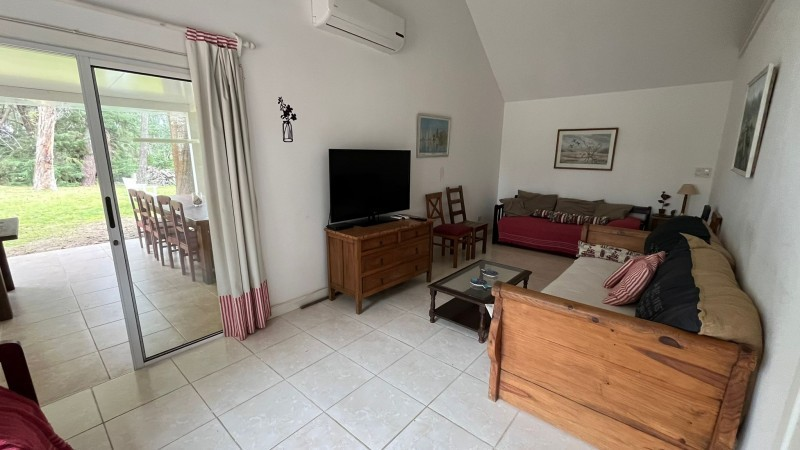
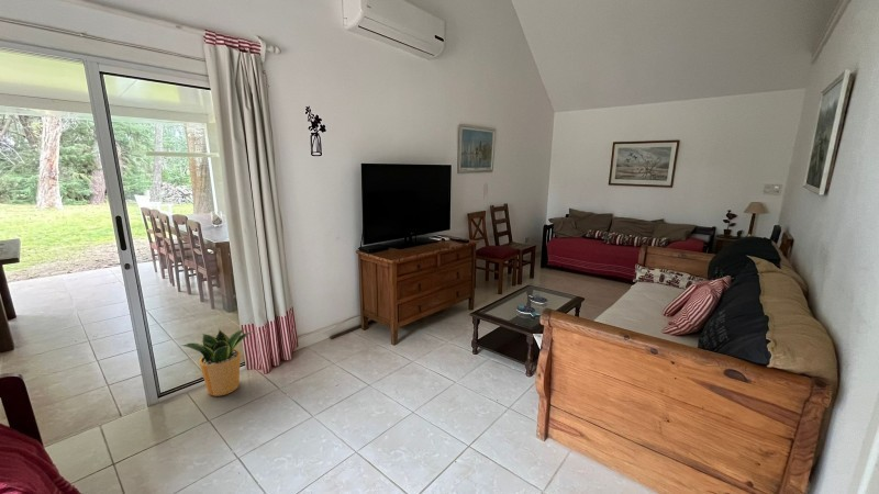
+ potted plant (222, 361)
